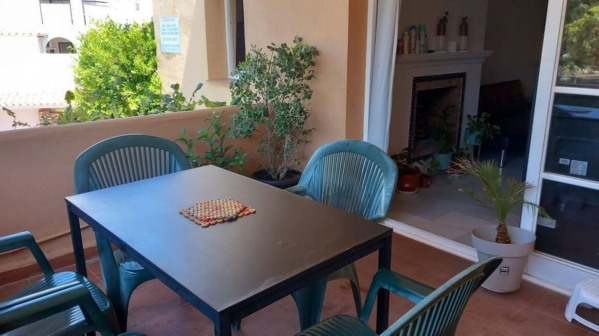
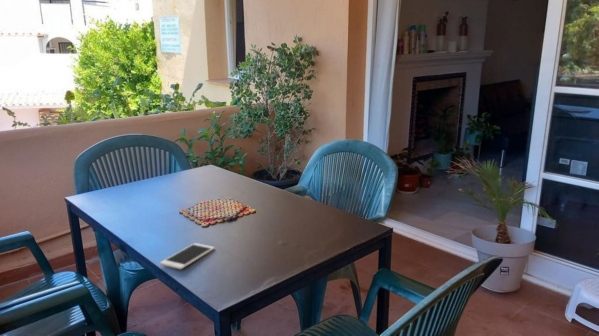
+ cell phone (188, 255)
